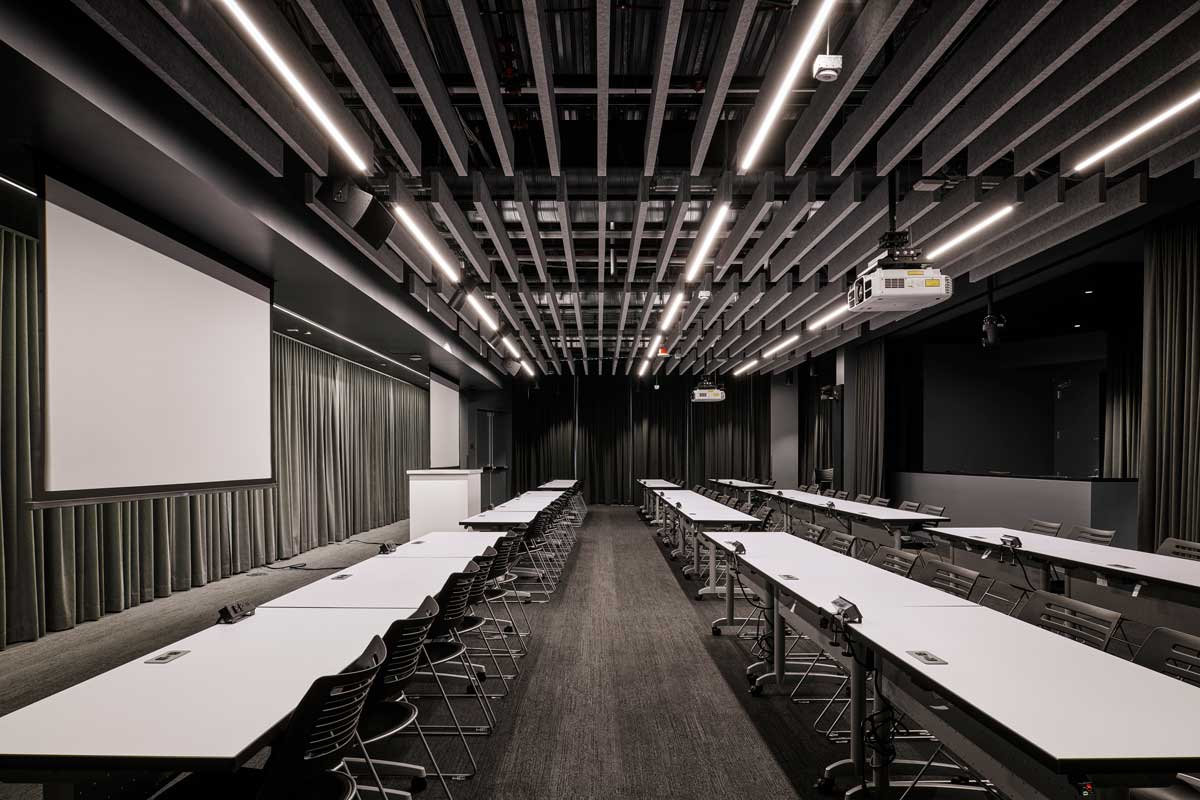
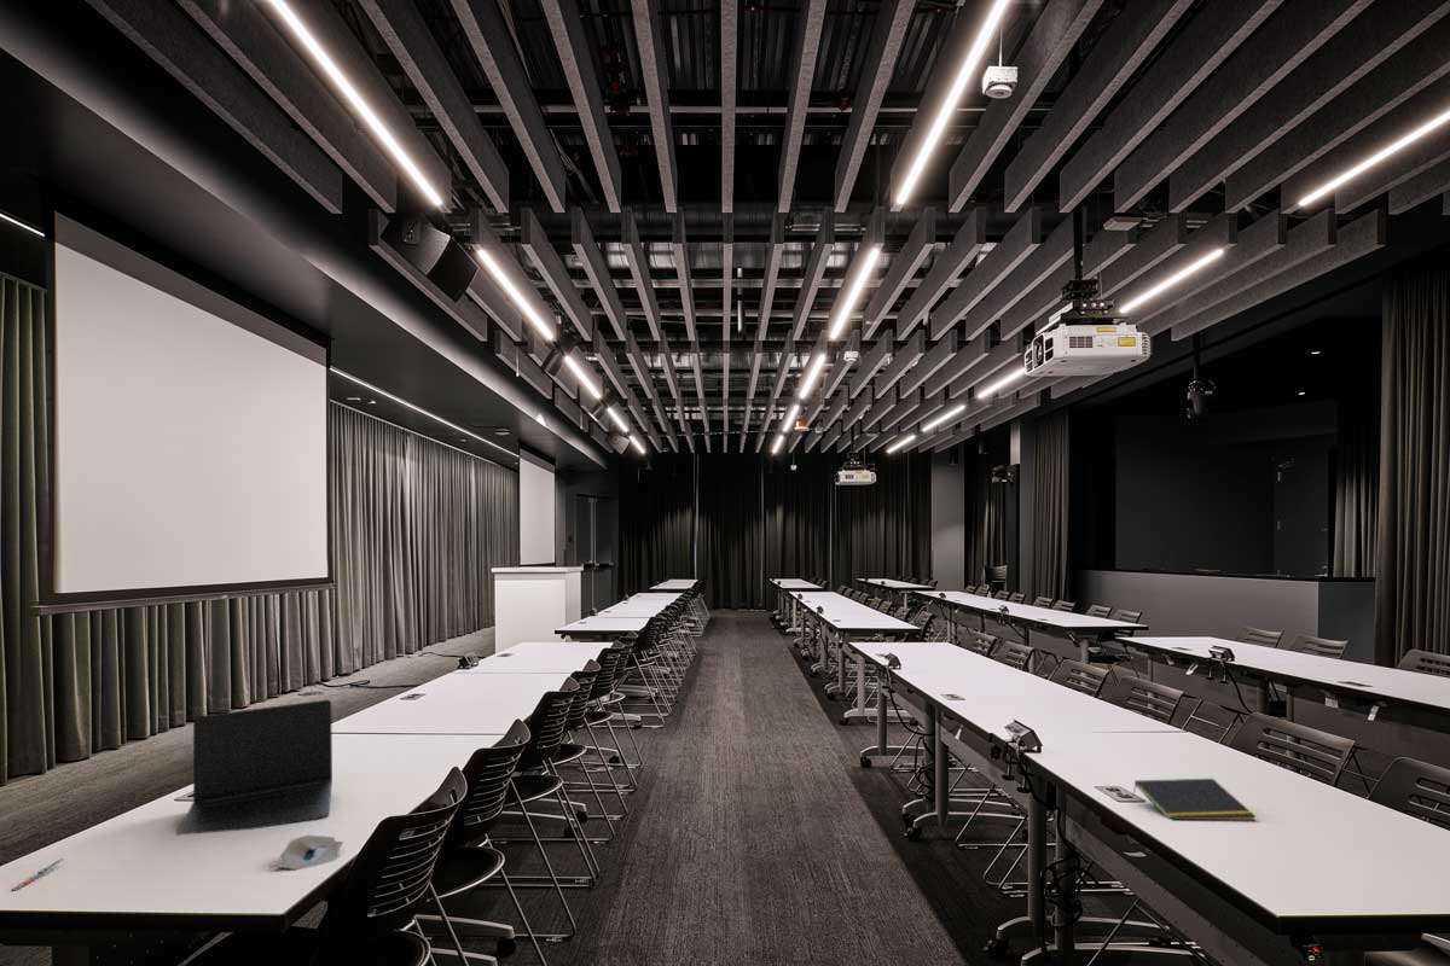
+ pen (39, 873)
+ notepad (1193, 799)
+ pencil case (311, 851)
+ laptop (259, 767)
